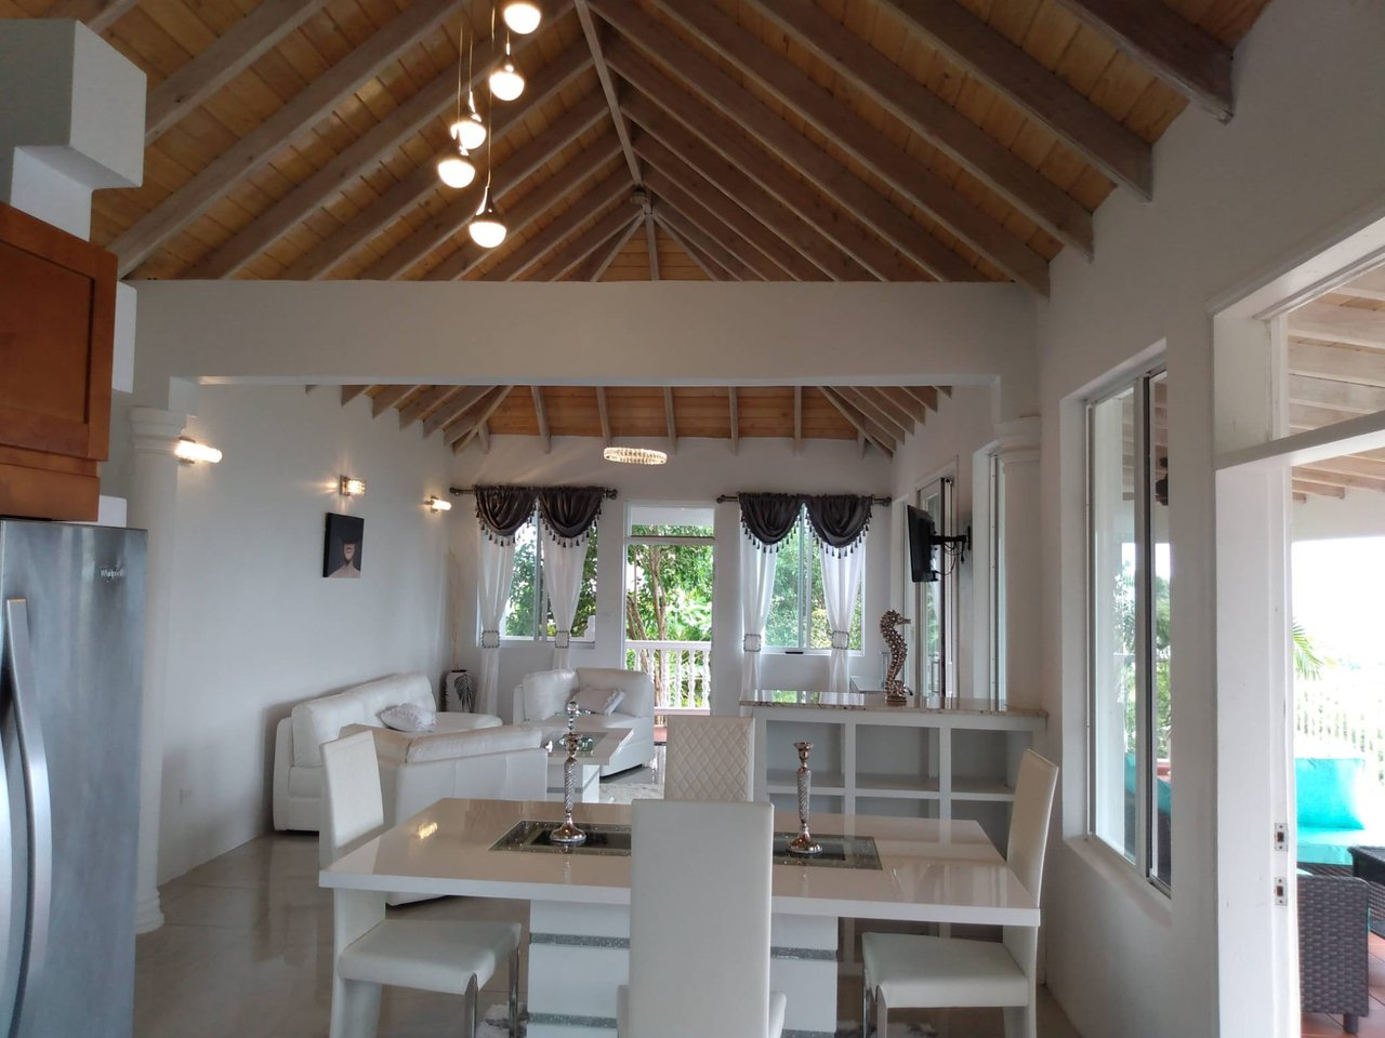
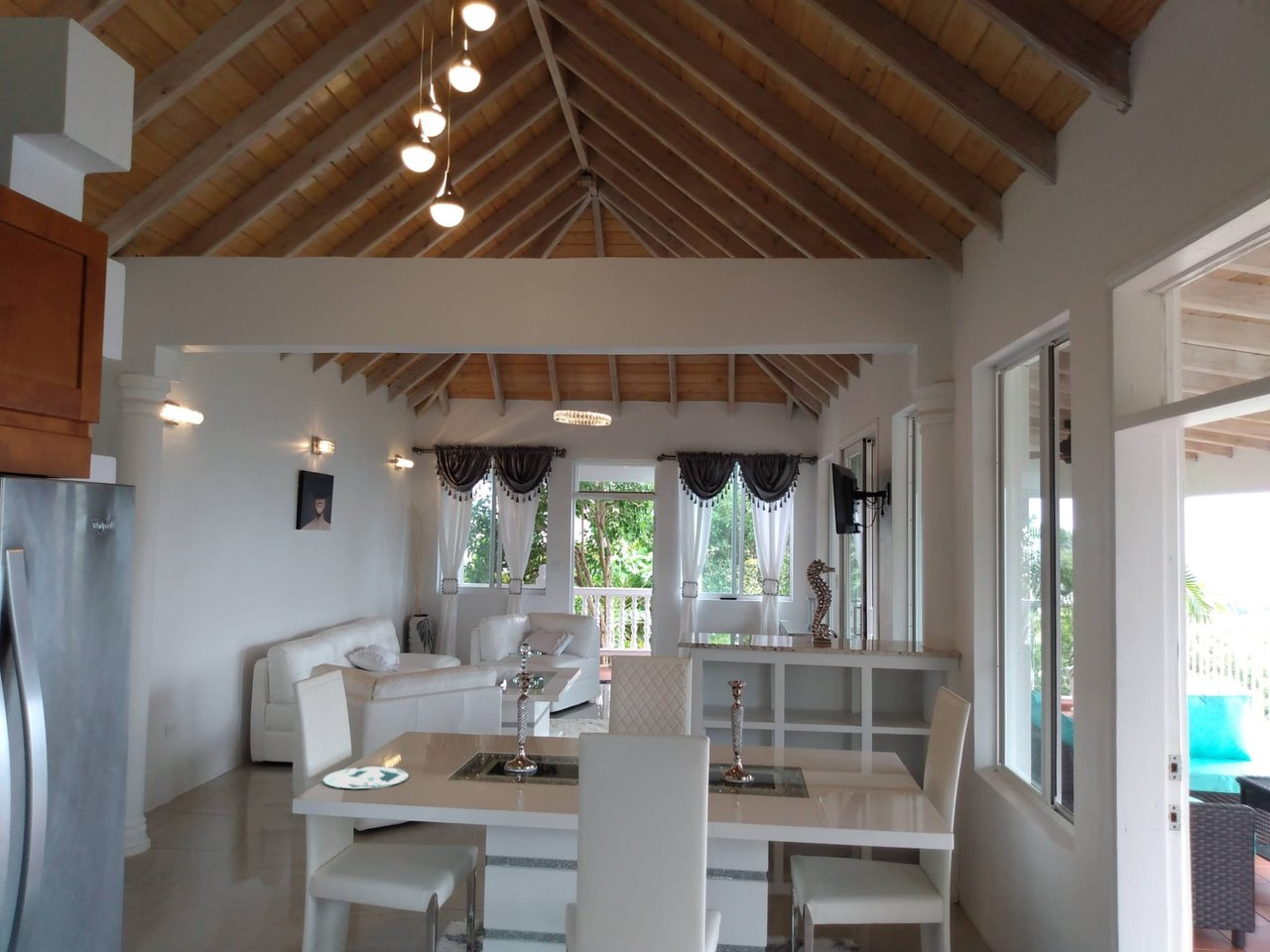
+ plate (366, 774)
